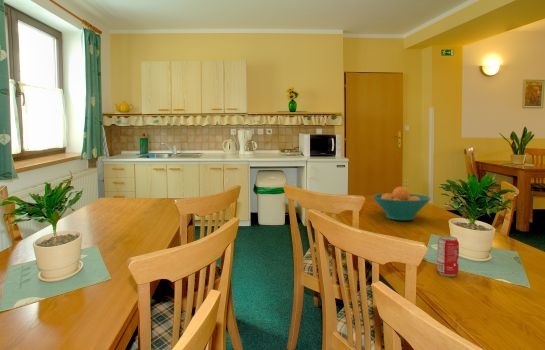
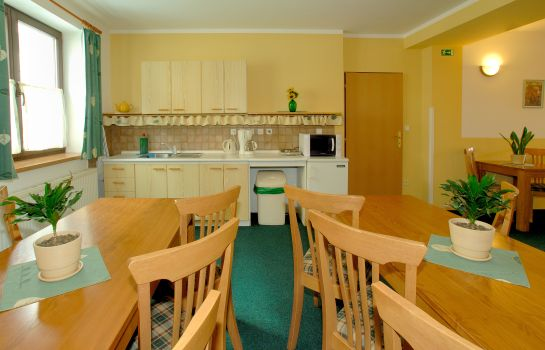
- fruit bowl (400, 202)
- beverage can (447, 255)
